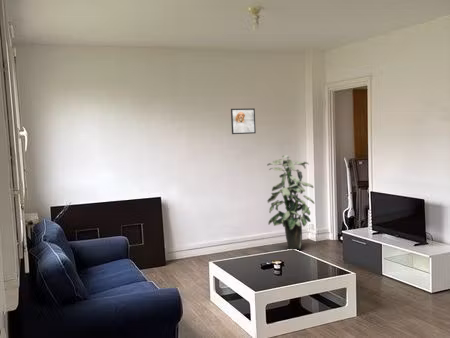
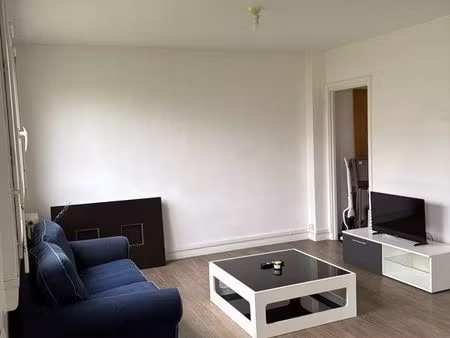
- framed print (243, 121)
- indoor plant (289, 202)
